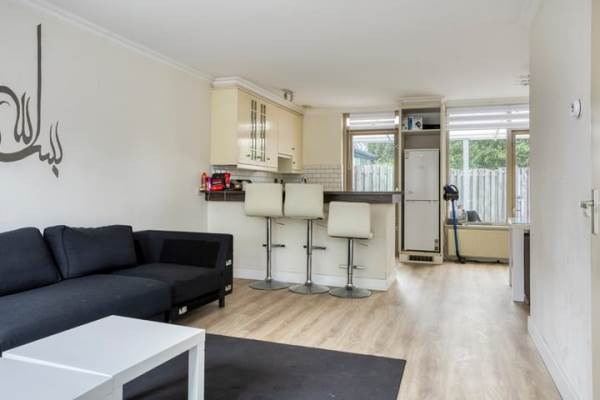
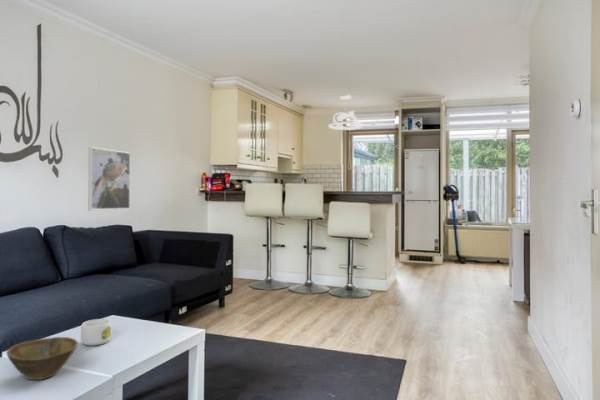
+ bowl (43, 360)
+ pendant light (345, 112)
+ mug (96, 332)
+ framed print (110, 180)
